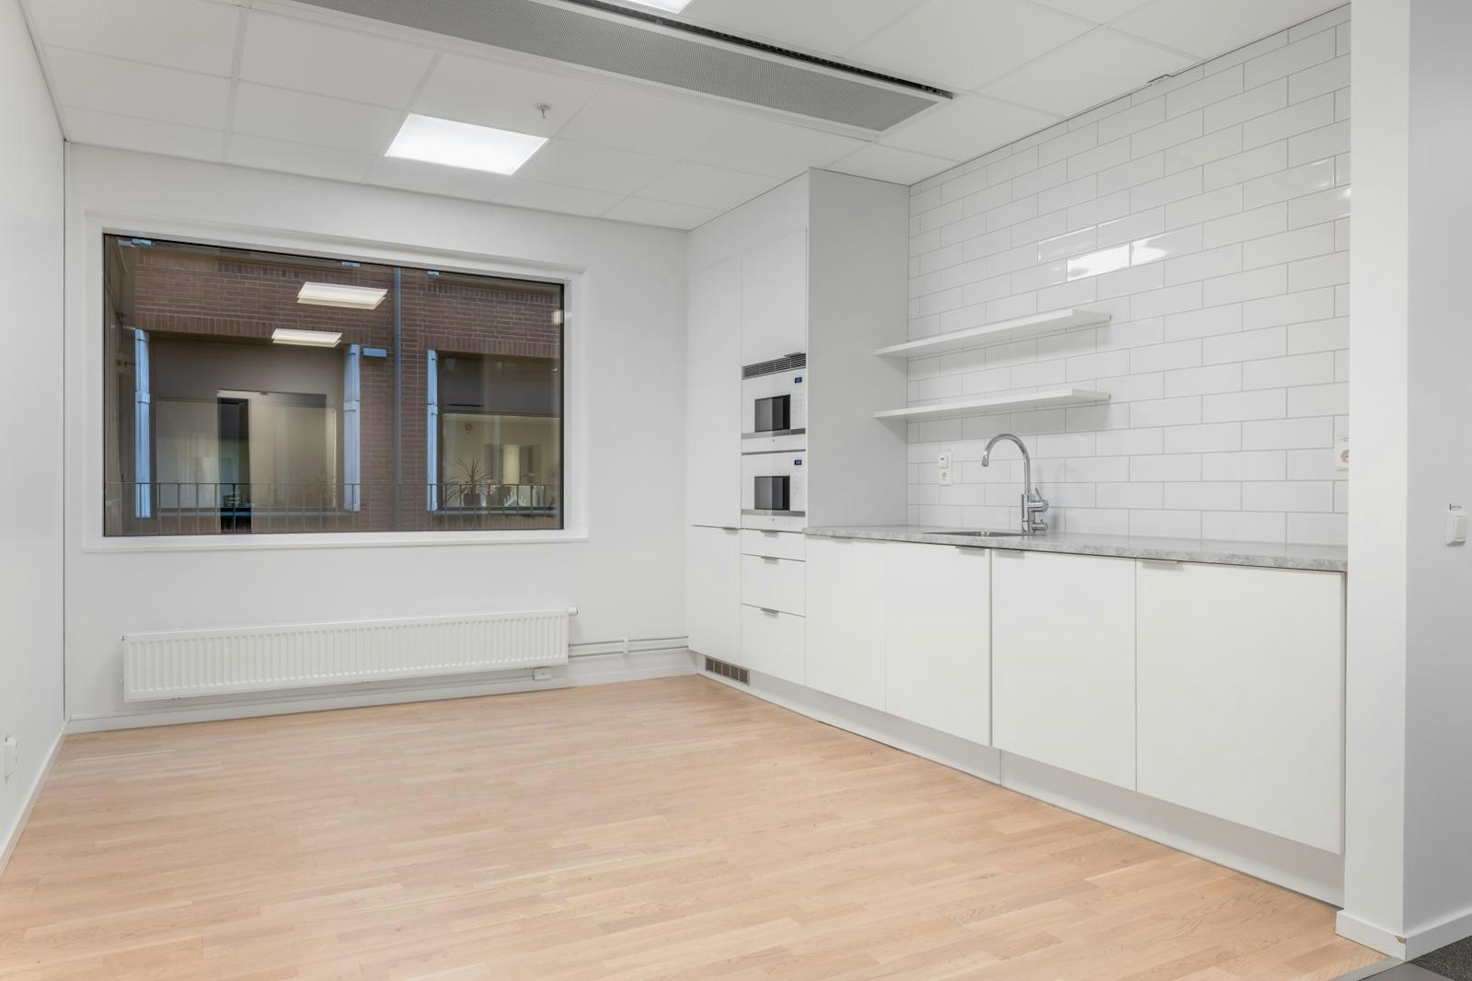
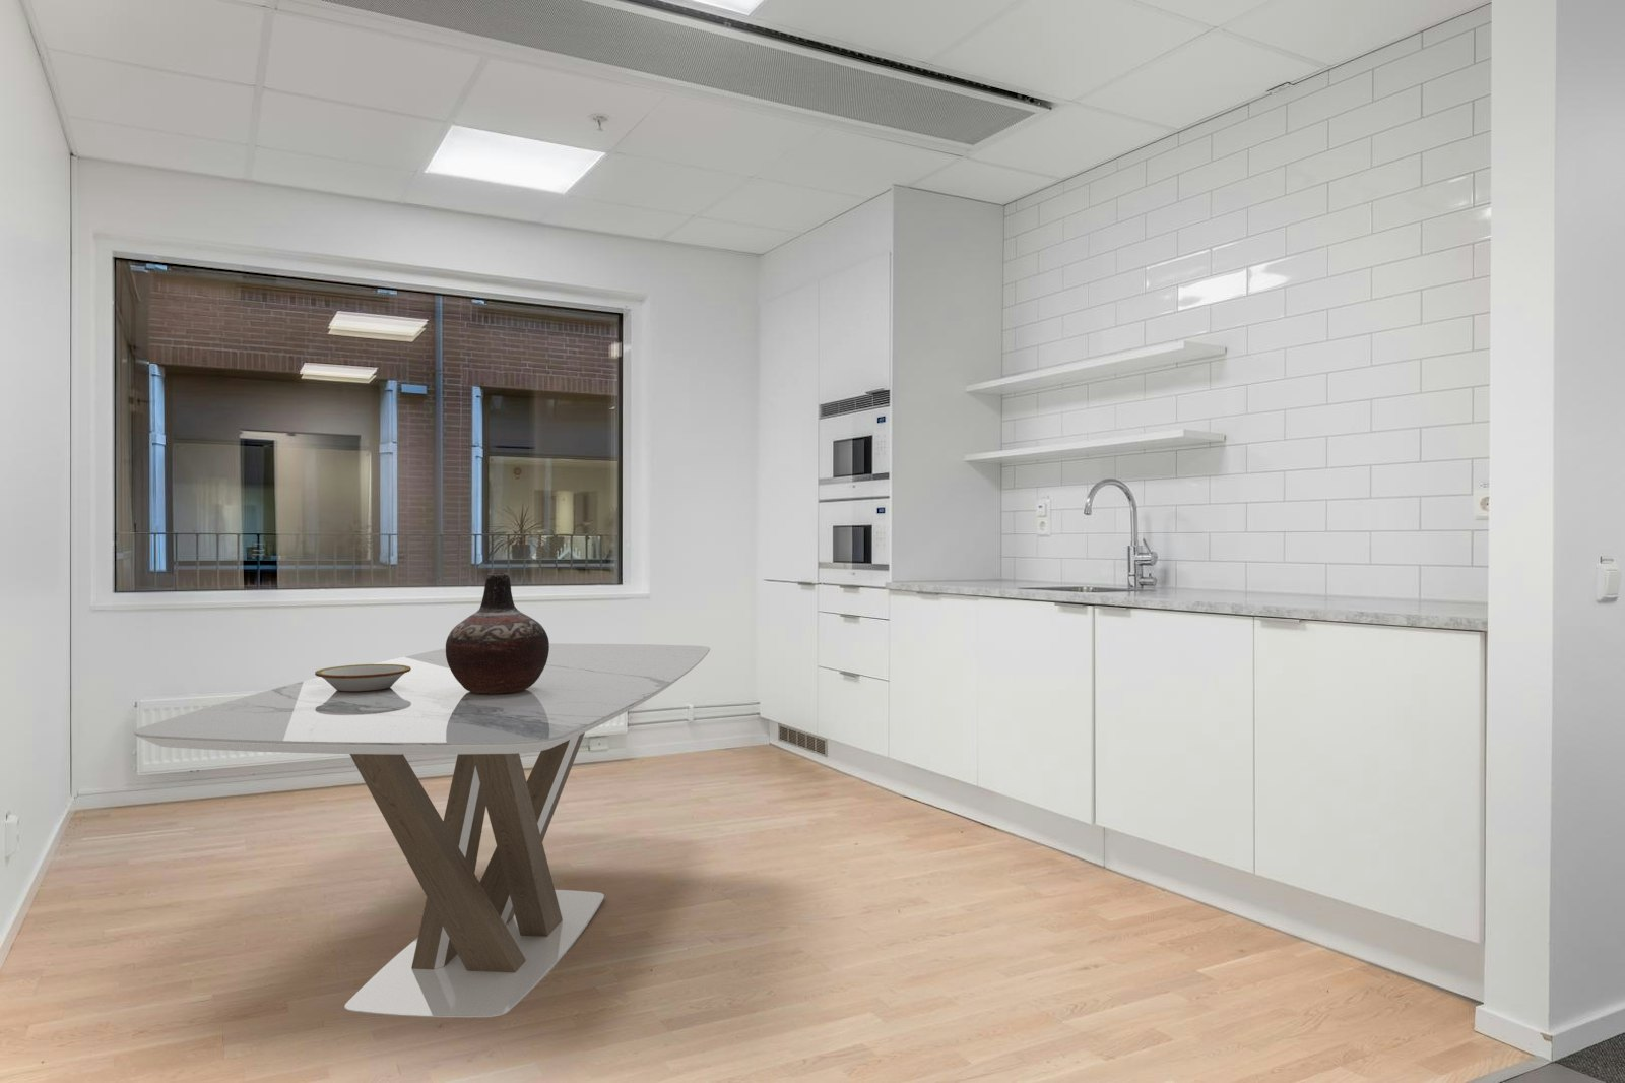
+ dining table (495, 810)
+ vase (498, 631)
+ bowl (364, 678)
